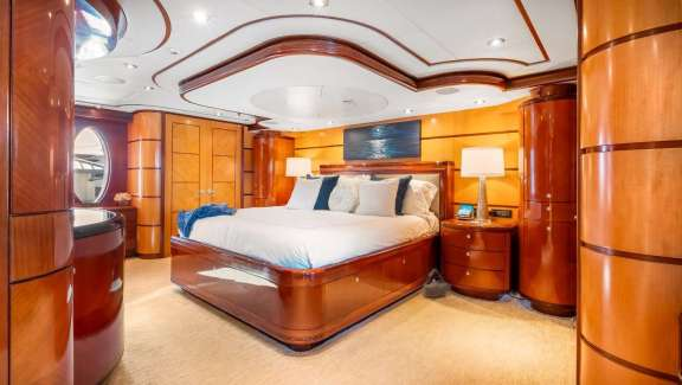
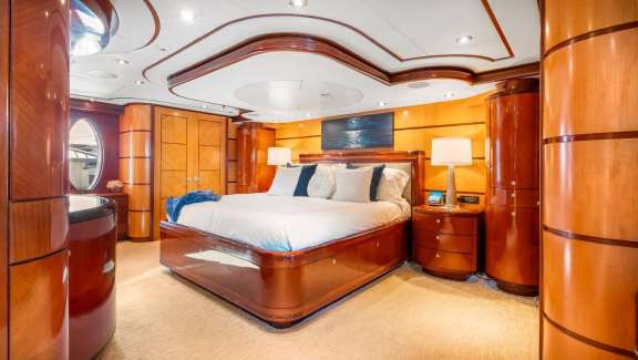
- bag (435, 284)
